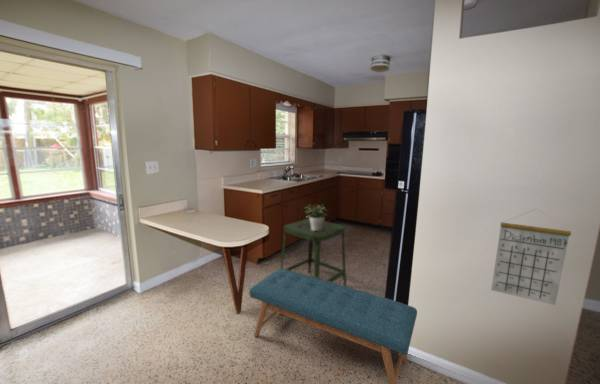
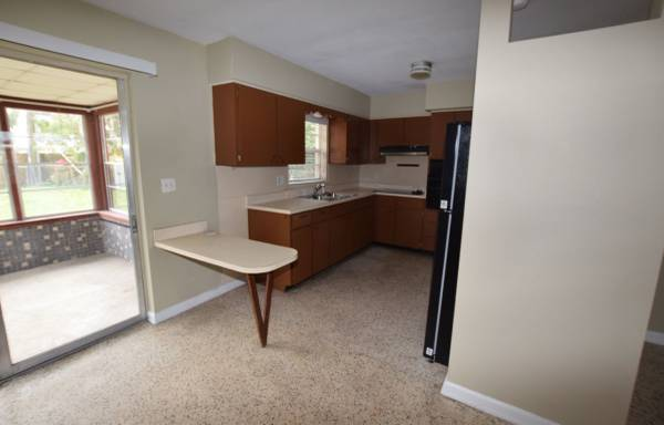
- calendar (529, 254)
- bench (327, 321)
- stool (313, 259)
- potted plant (315, 215)
